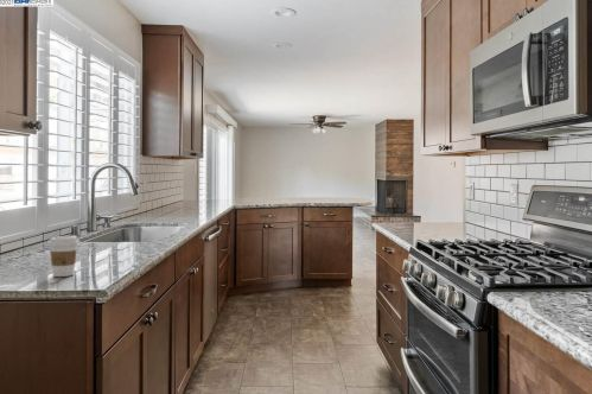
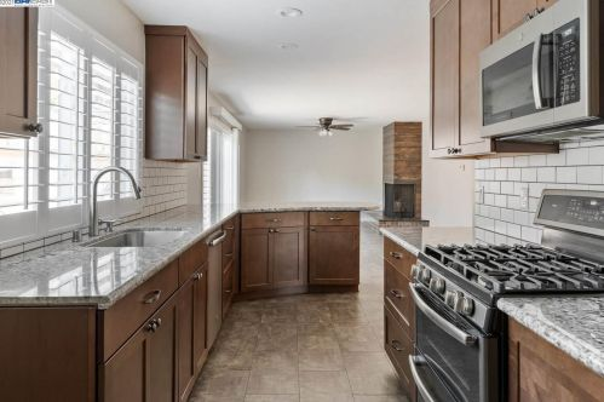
- coffee cup (63, 255)
